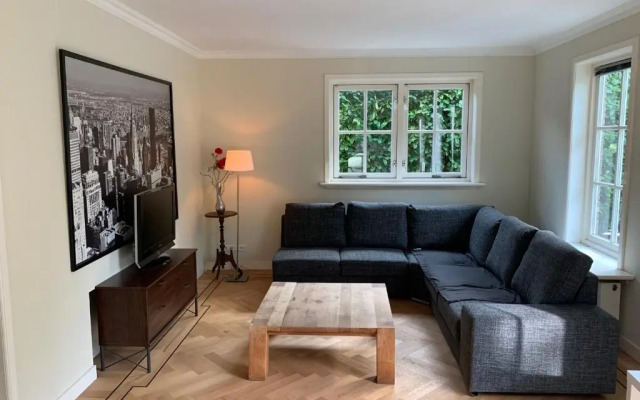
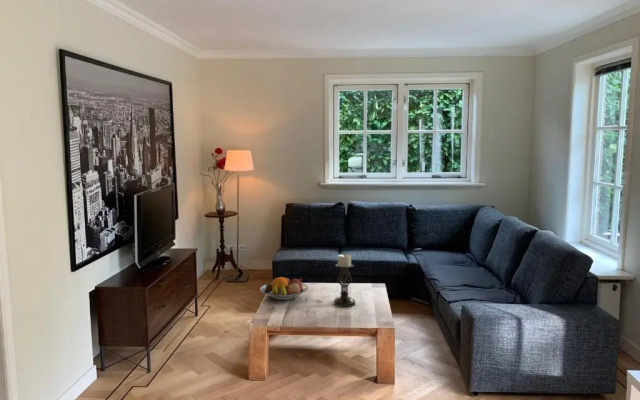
+ candle holder (344, 279)
+ fruit bowl (284, 286)
